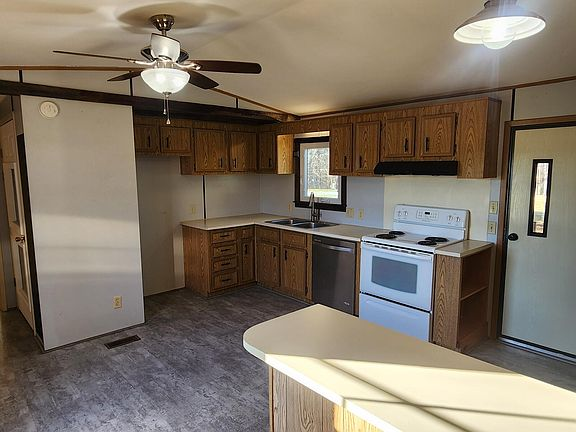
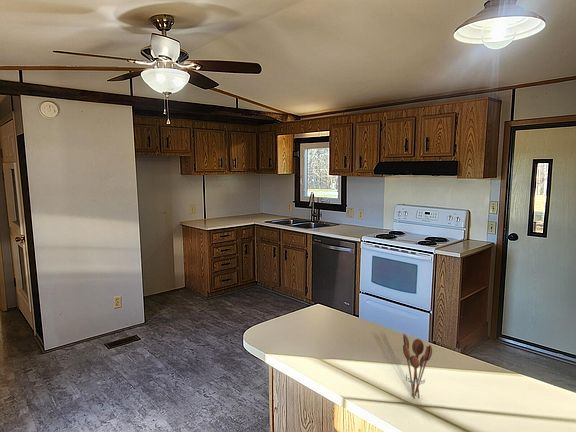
+ utensil holder (414, 366)
